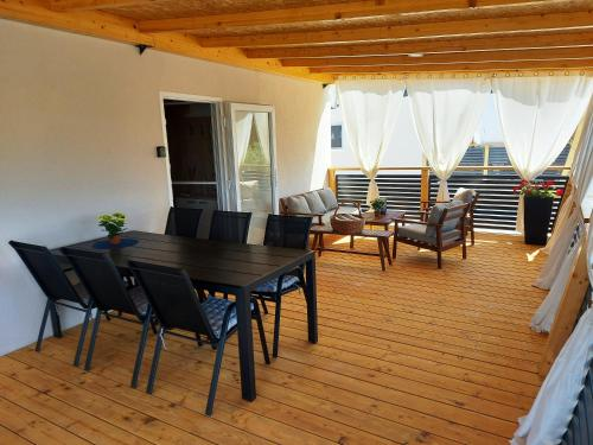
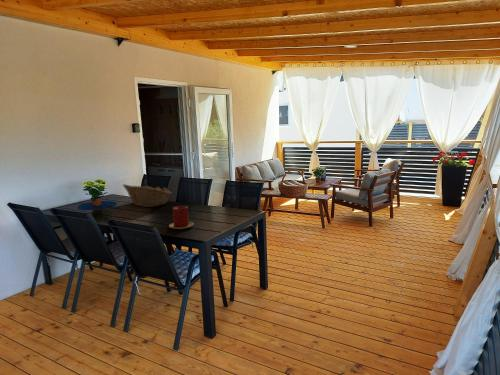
+ fruit basket (147, 193)
+ candle (180, 217)
